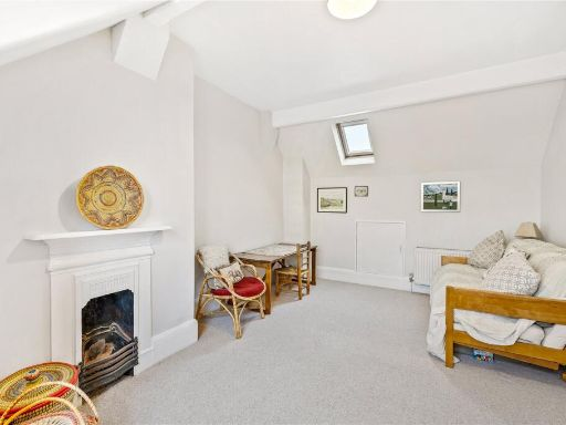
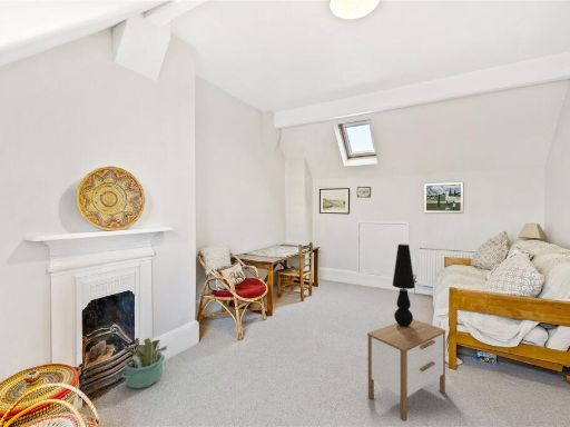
+ decorative plant (146, 359)
+ nightstand (407, 363)
+ table lamp (403, 285)
